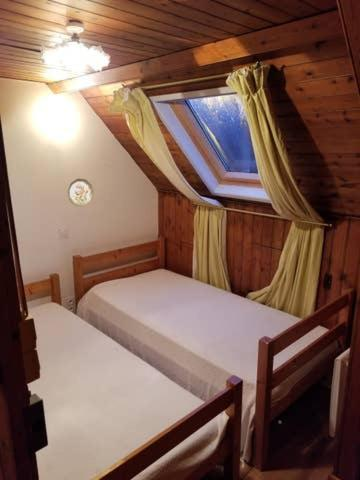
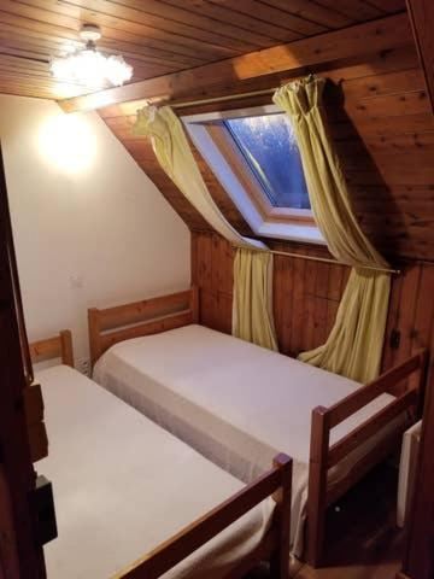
- decorative plate (80, 192)
